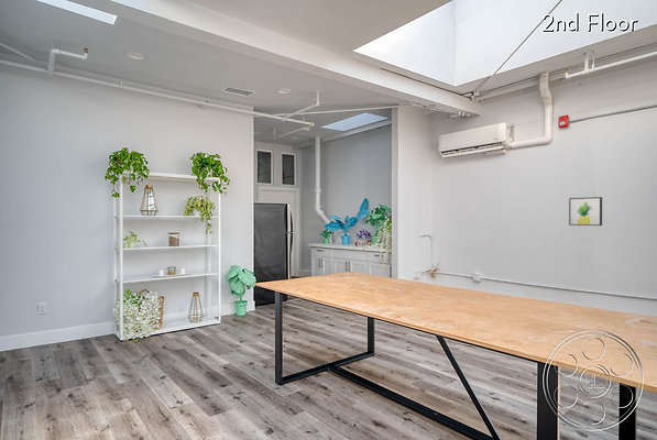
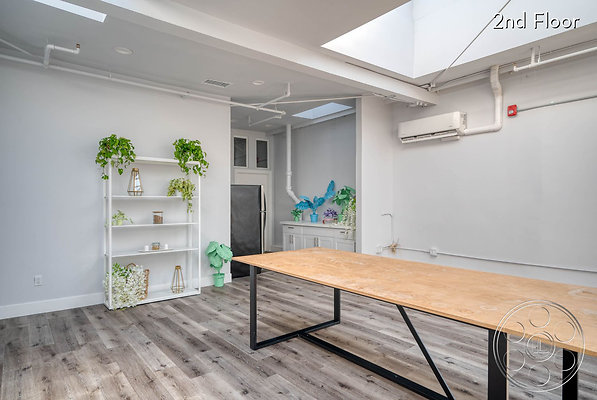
- wall art (584, 211)
